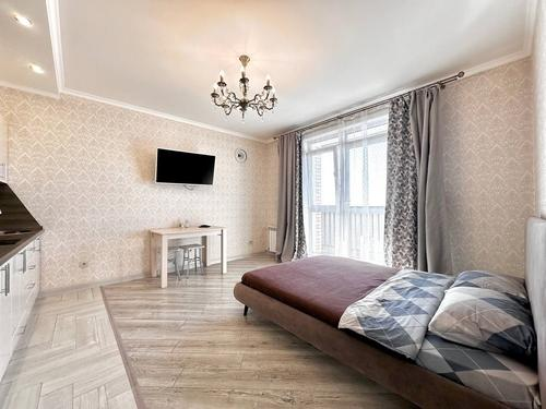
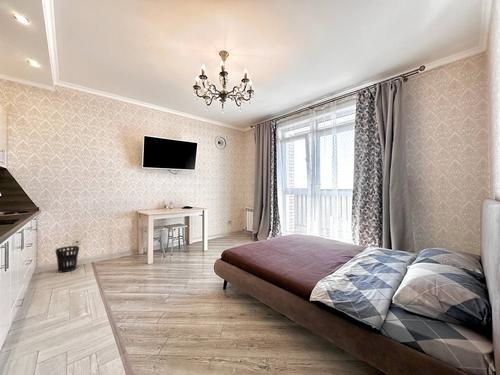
+ wastebasket (67, 258)
